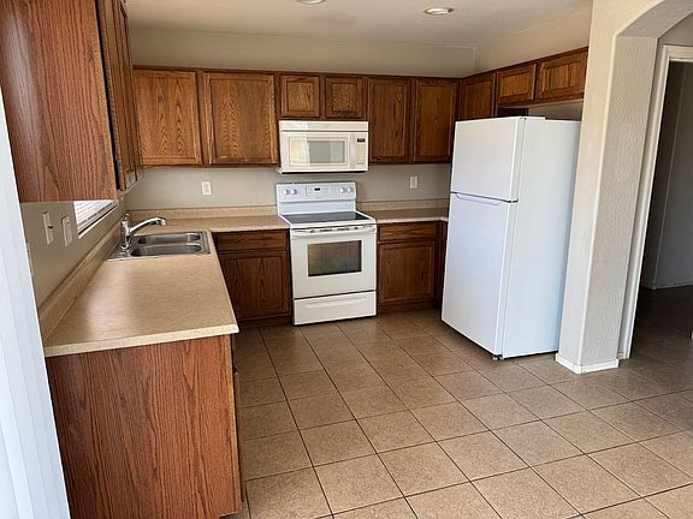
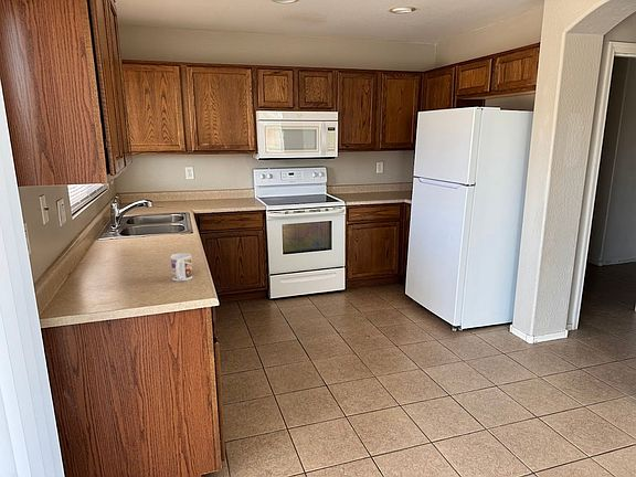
+ mug (180, 267)
